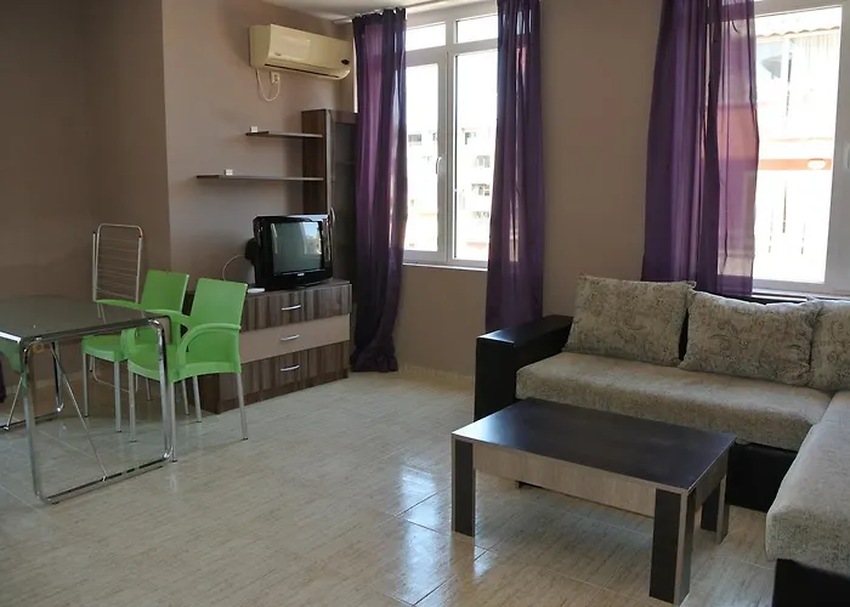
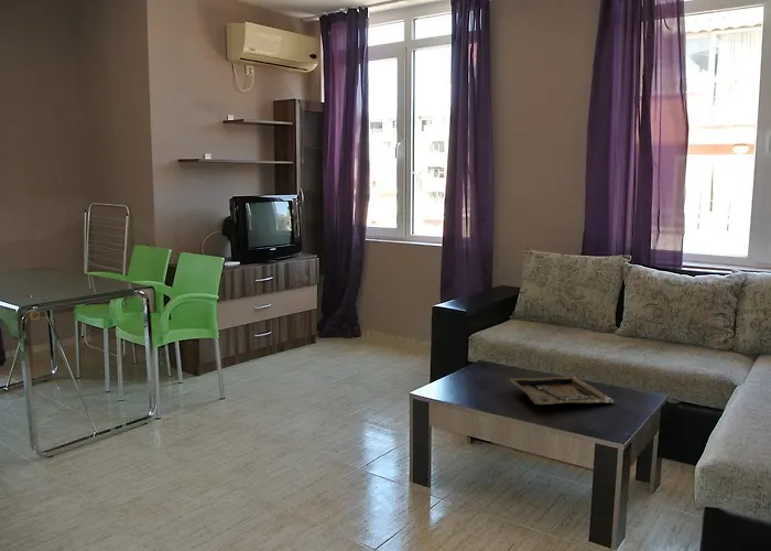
+ tray (557, 390)
